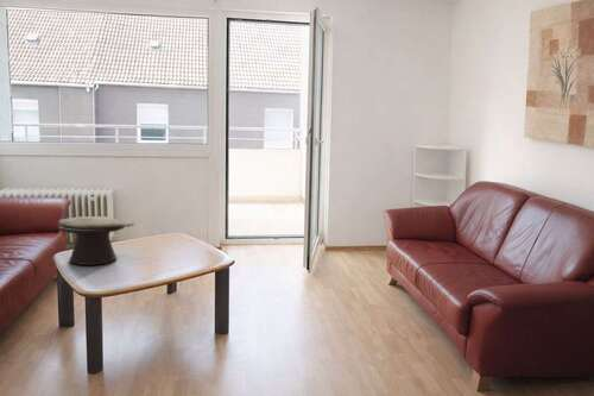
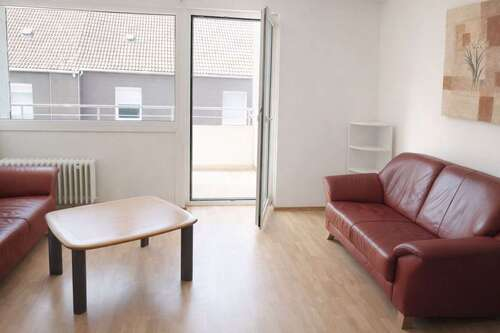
- decorative bowl (95, 240)
